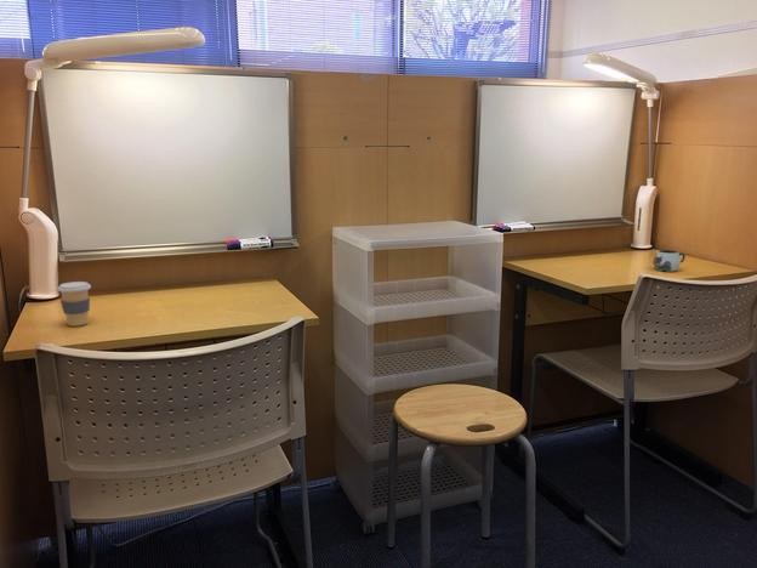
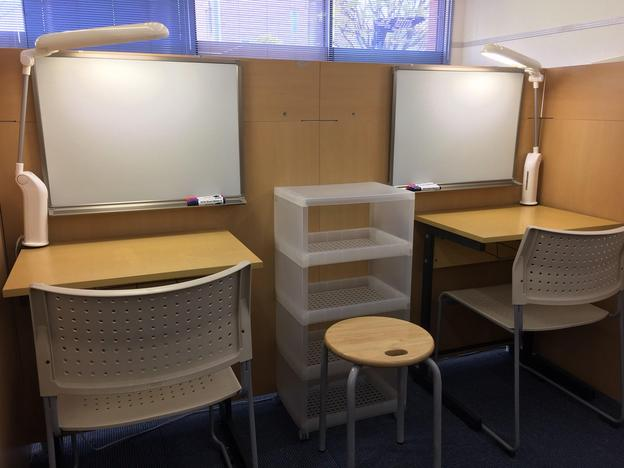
- coffee cup (75, 303)
- mug (670, 260)
